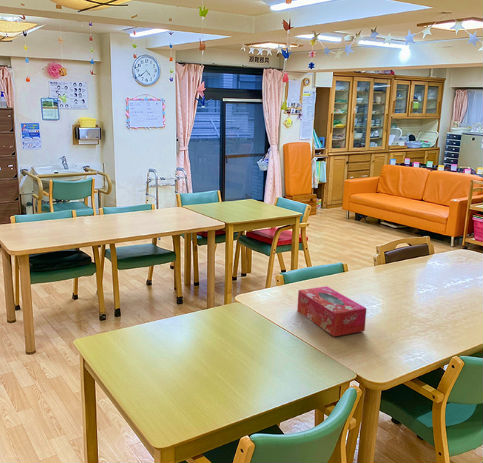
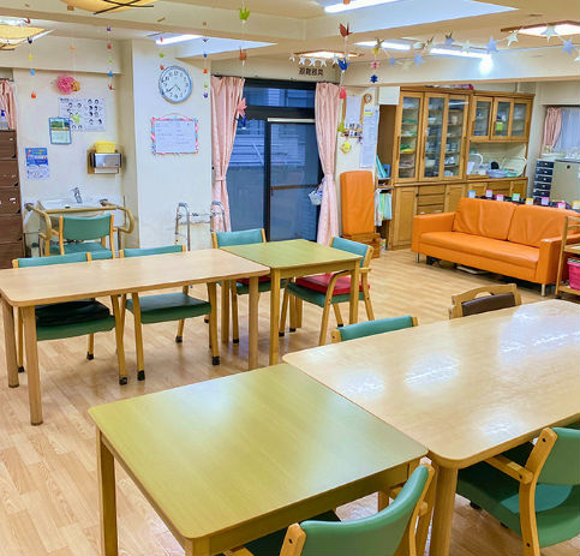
- tissue box (330, 309)
